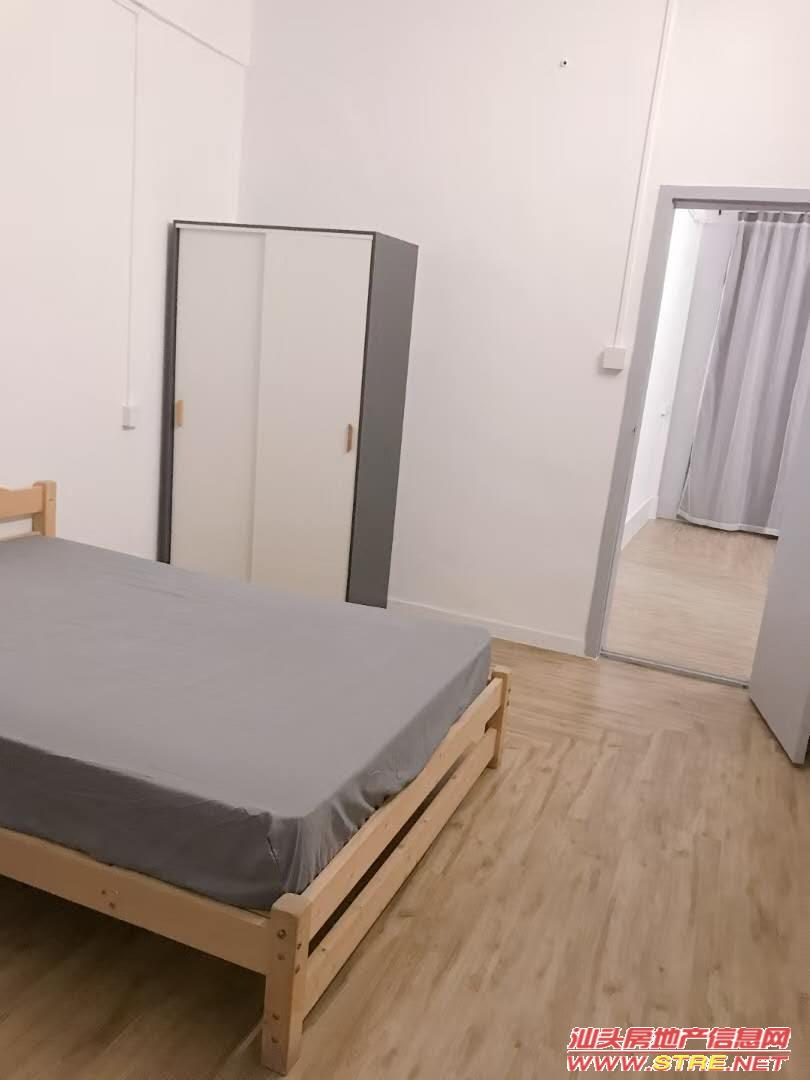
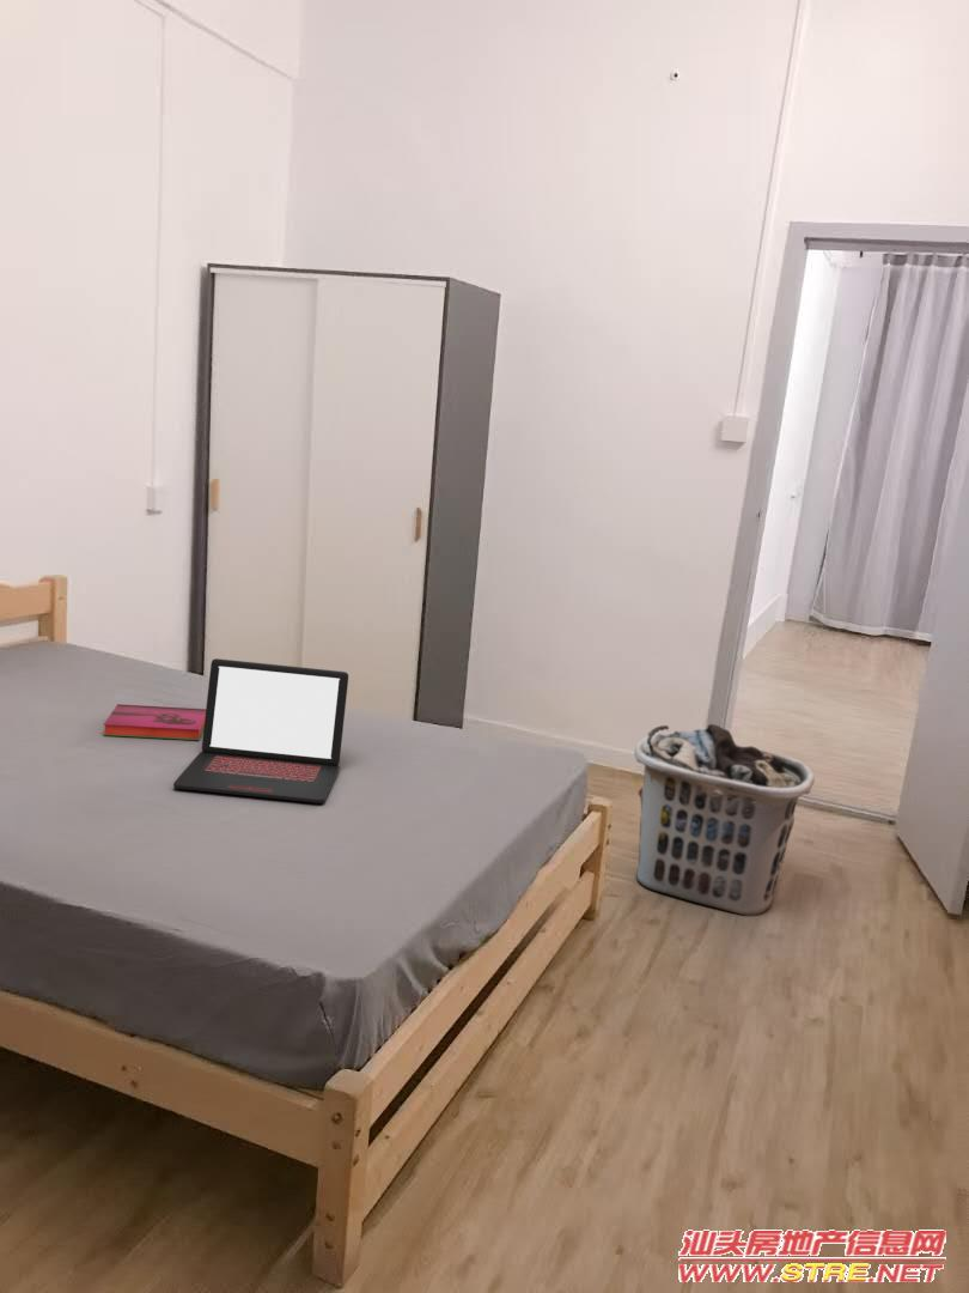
+ clothes hamper (715, 811)
+ hardback book (157, 721)
+ laptop (264, 728)
